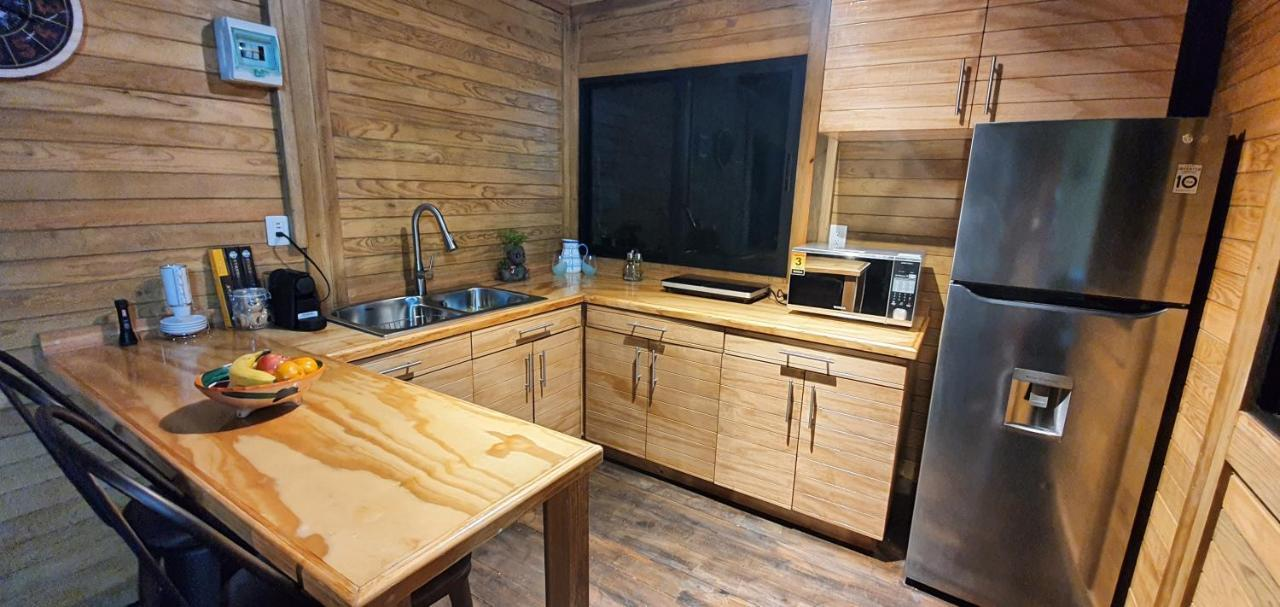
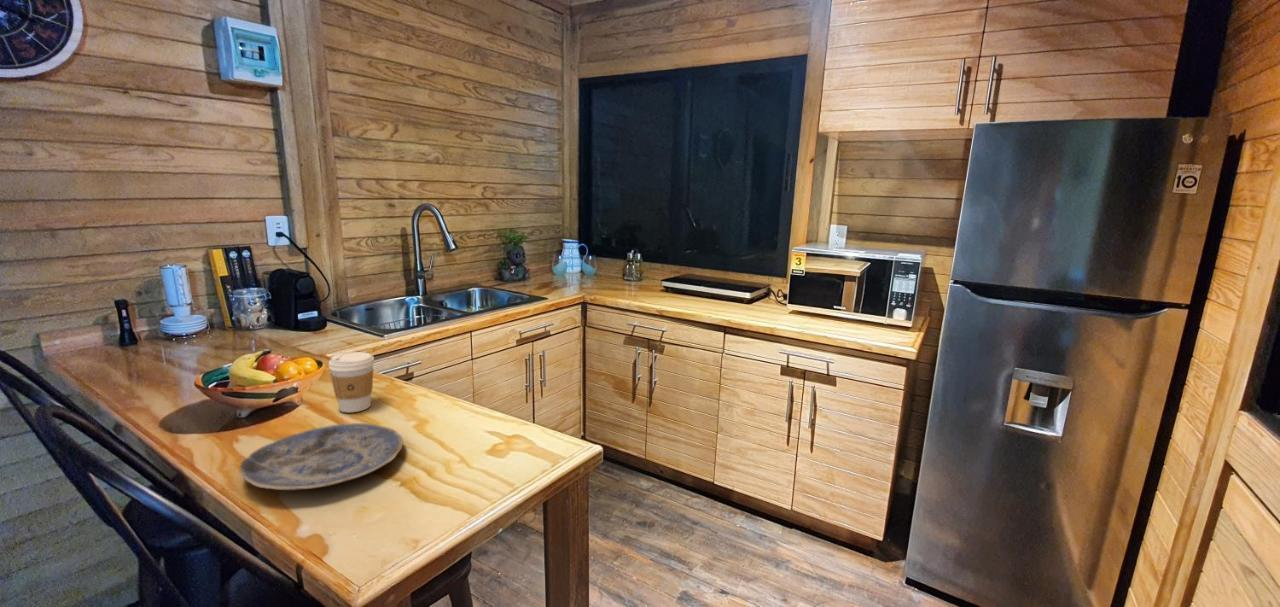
+ coffee cup (353, 381)
+ plate (326, 457)
